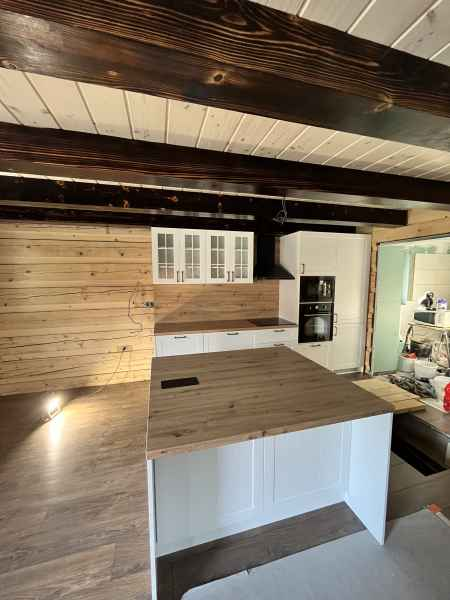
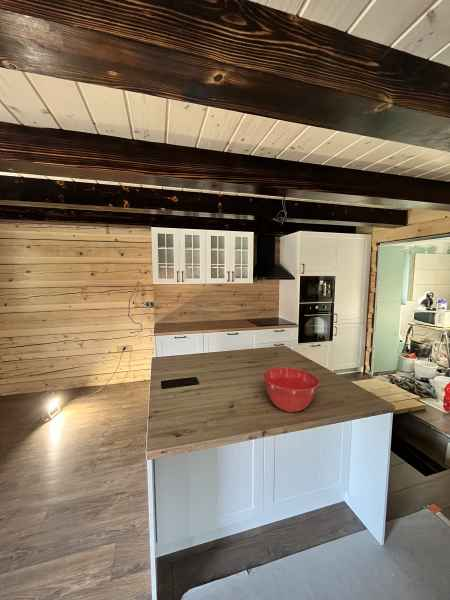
+ mixing bowl (289, 391)
